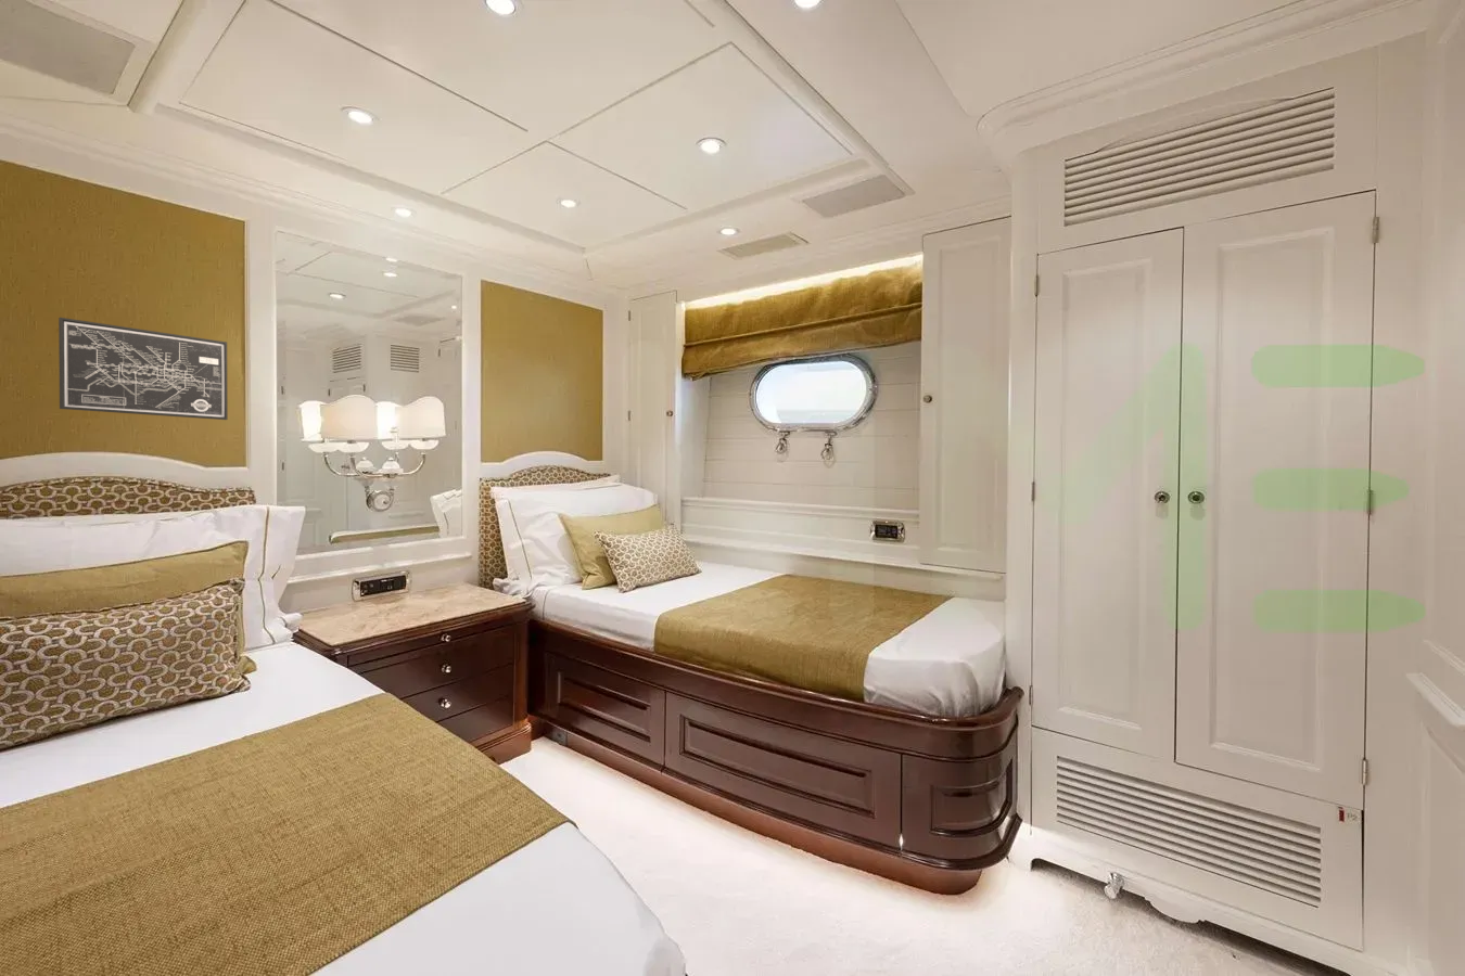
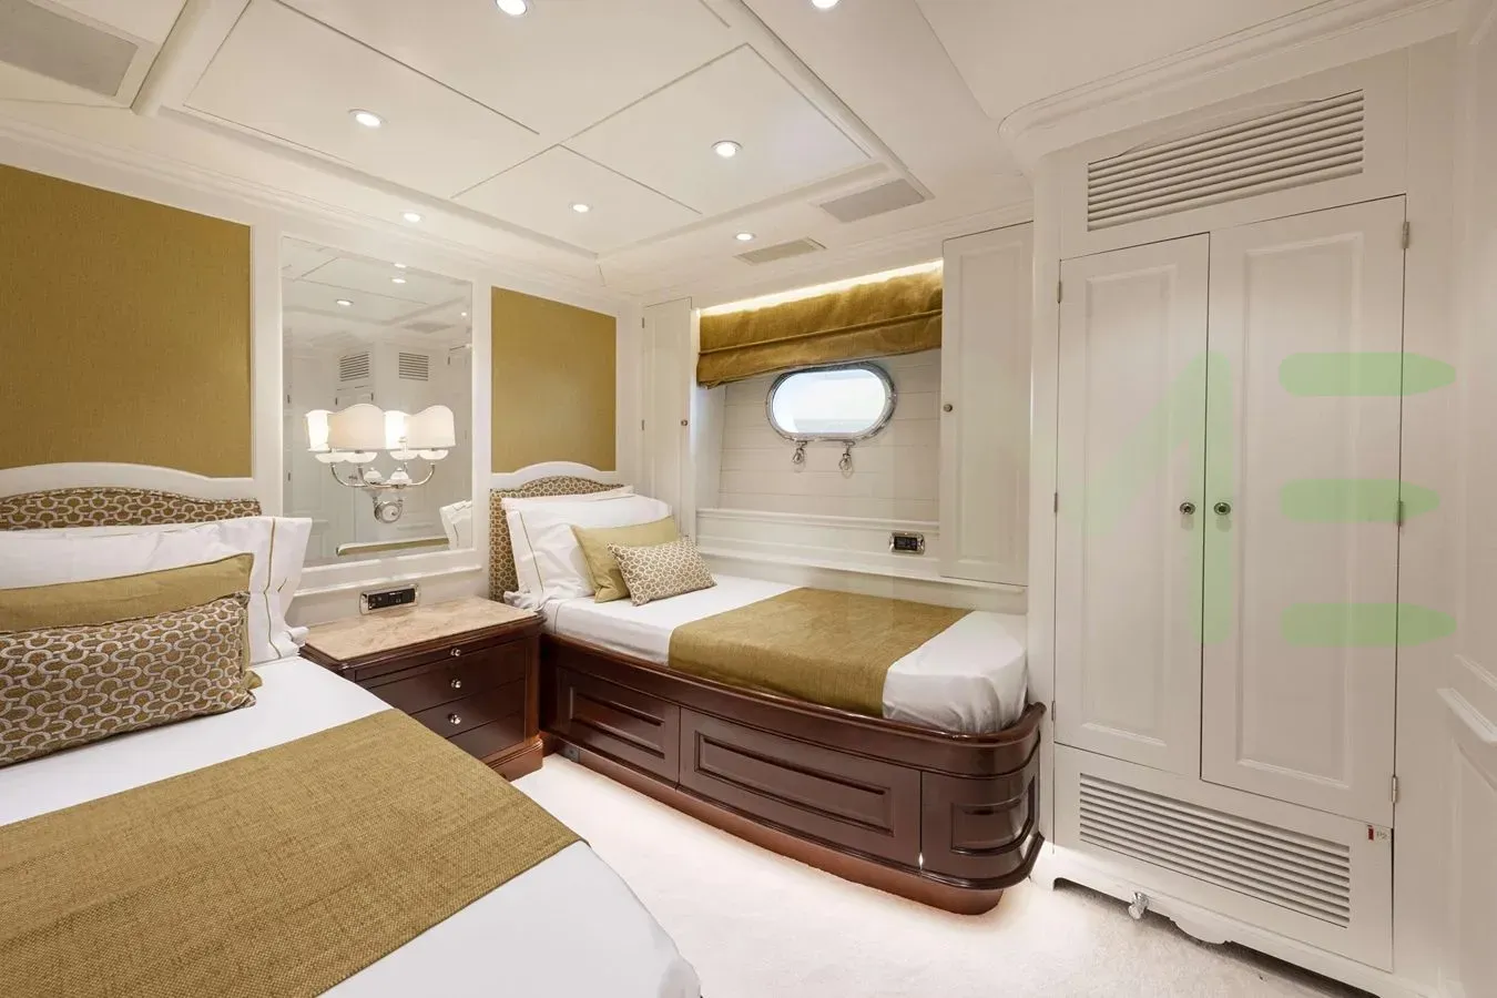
- wall art (149, 371)
